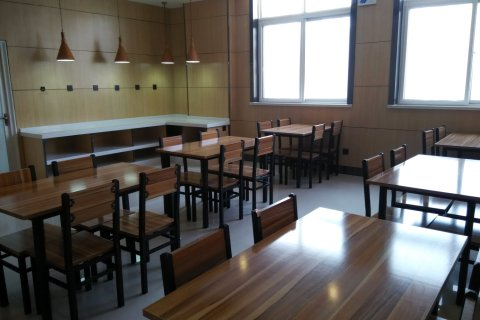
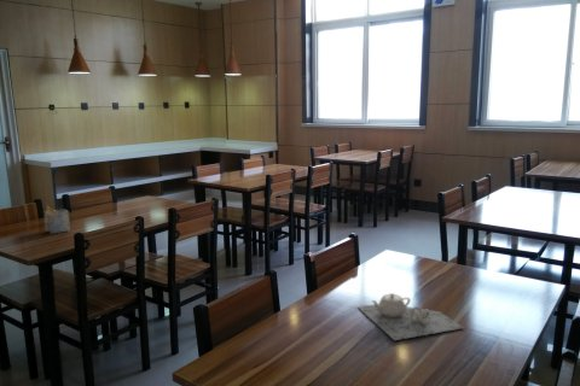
+ napkin holder (57, 217)
+ teapot (407, 306)
